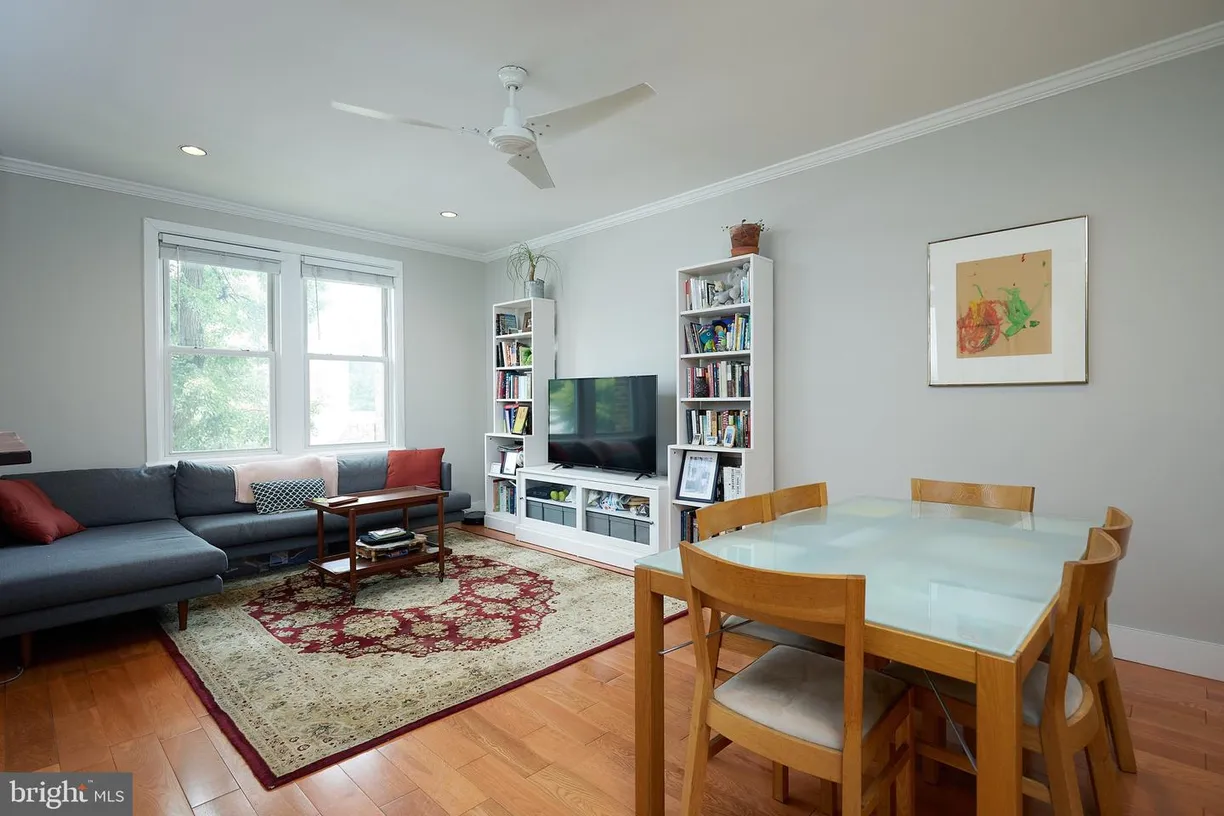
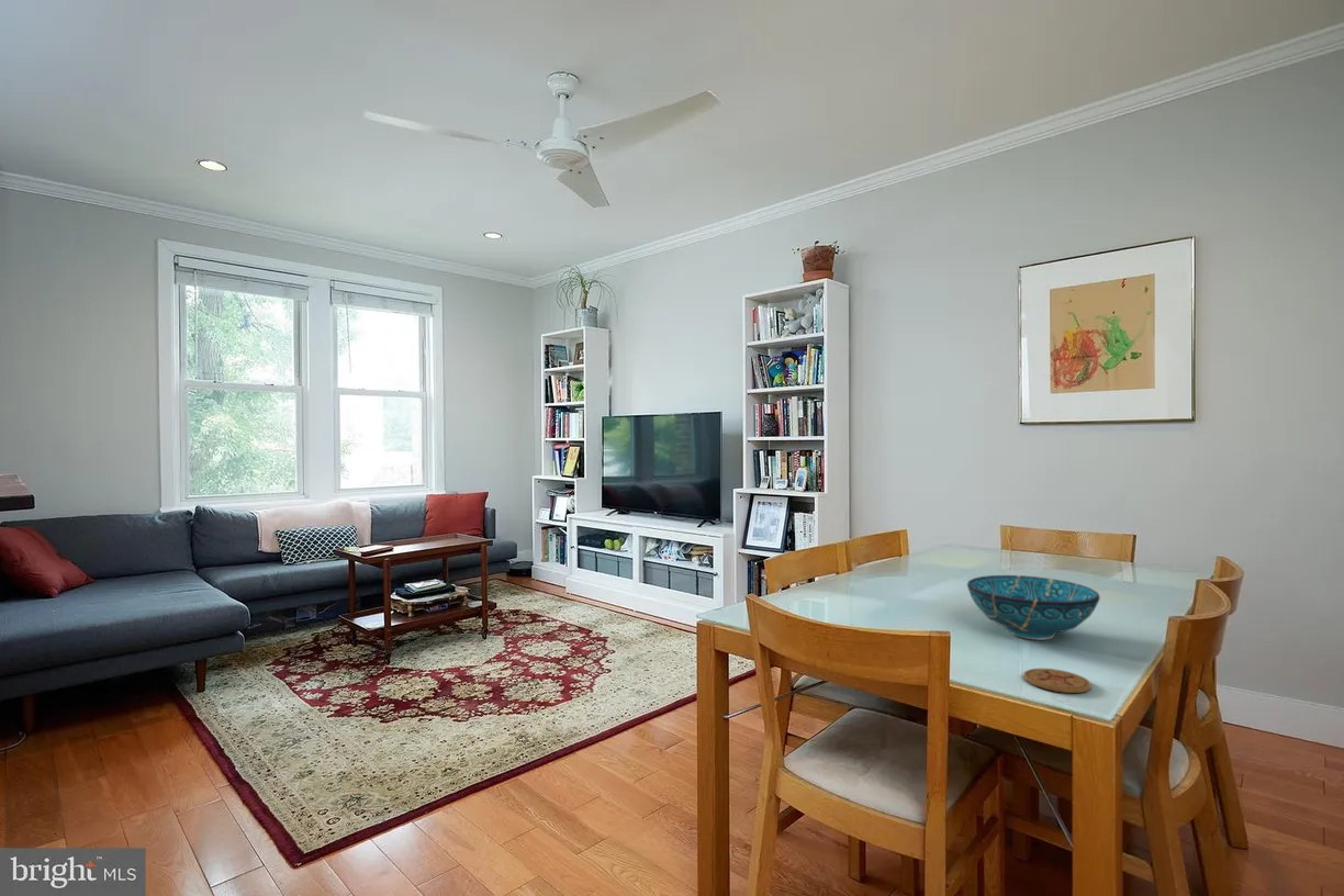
+ decorative bowl (1030, 609)
+ coaster (1056, 680)
